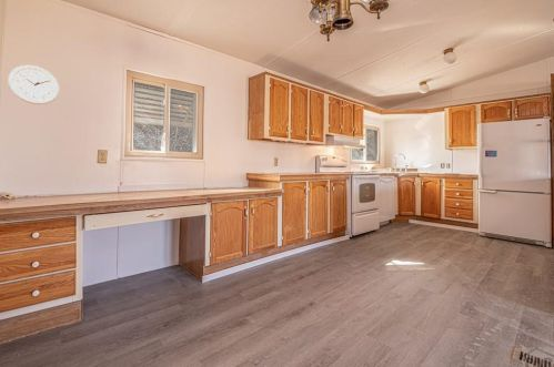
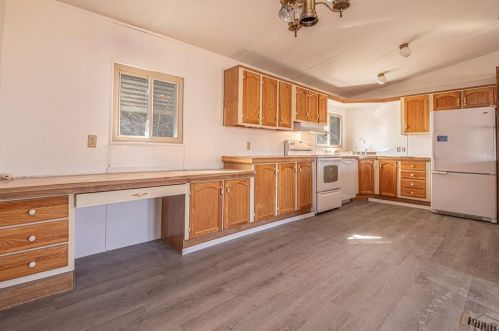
- wall clock (34, 84)
